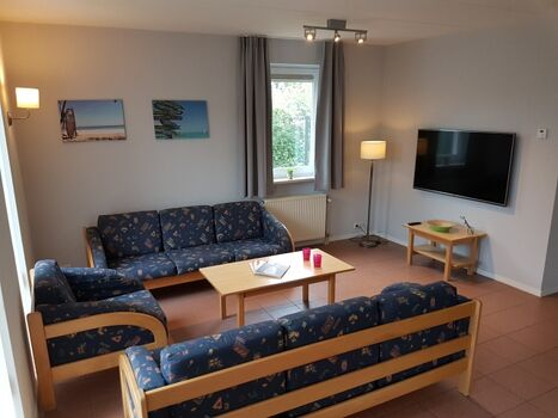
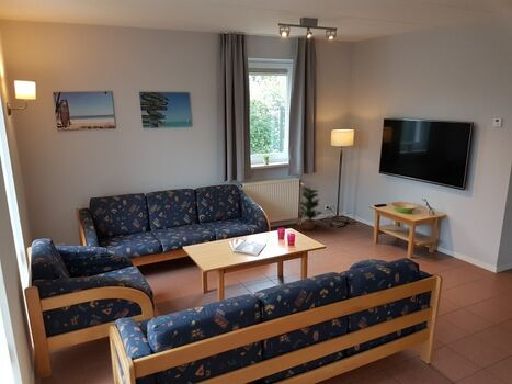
+ potted plant (308, 206)
